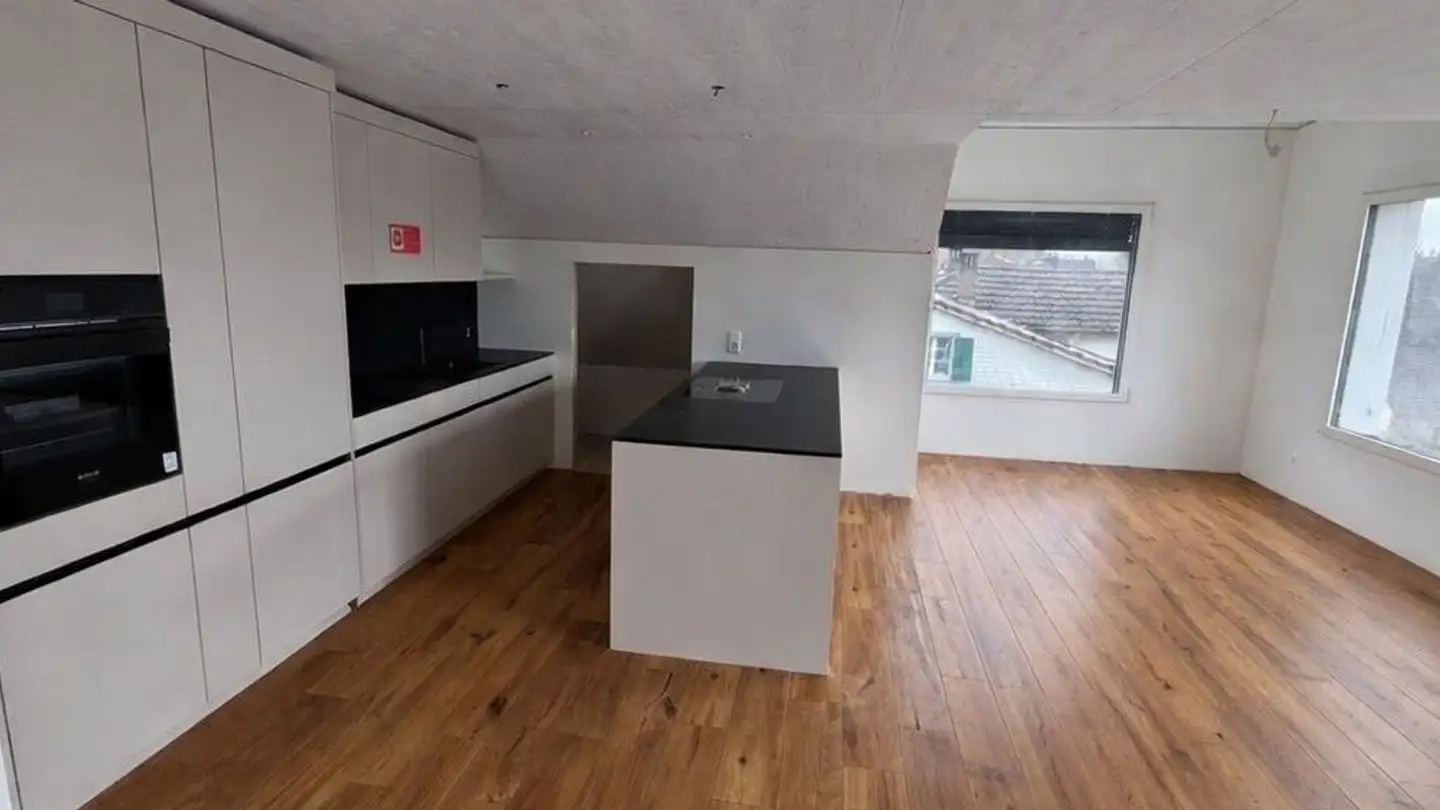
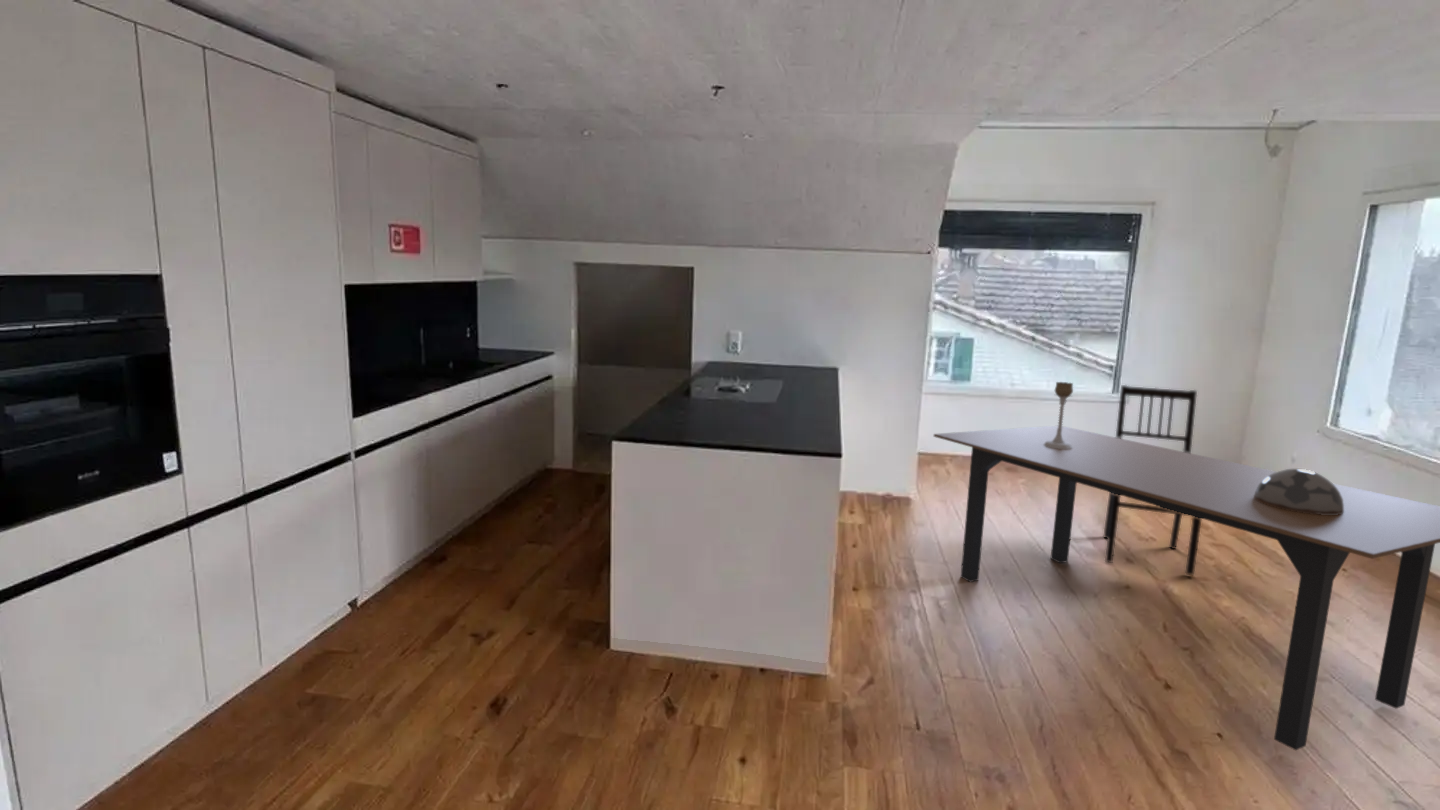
+ dining table (1170, 509)
+ dining chair (1149, 505)
+ candle holder (1061, 414)
+ decorative bowl (1300, 486)
